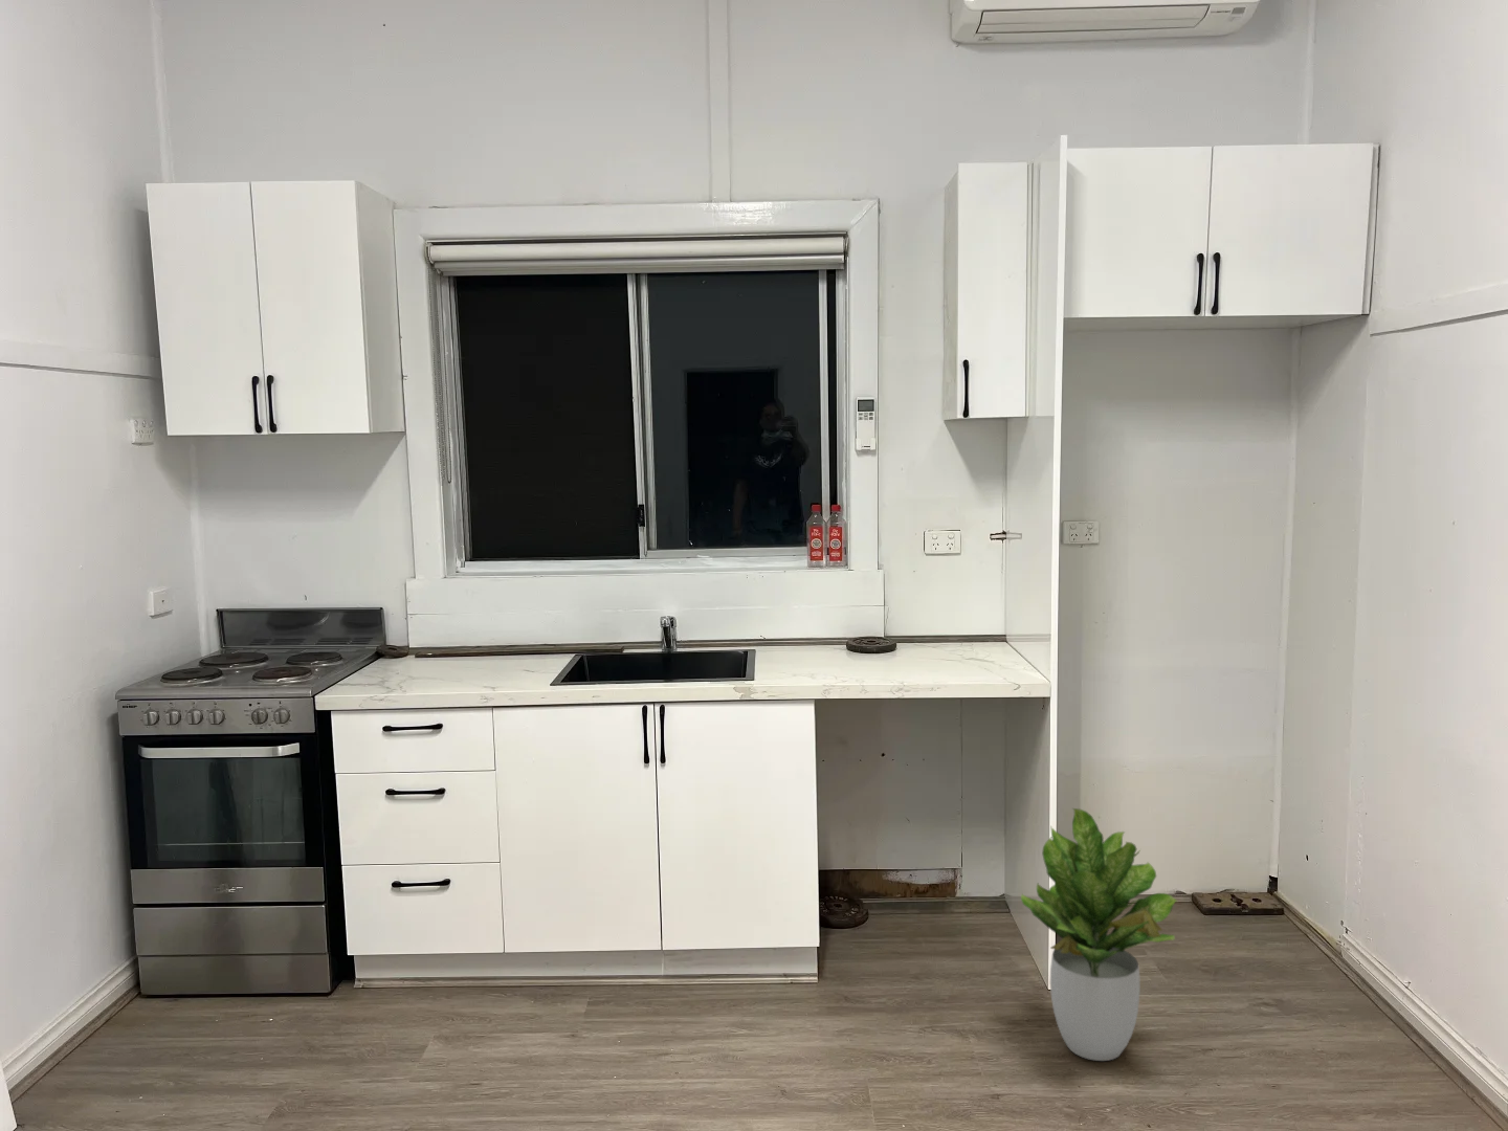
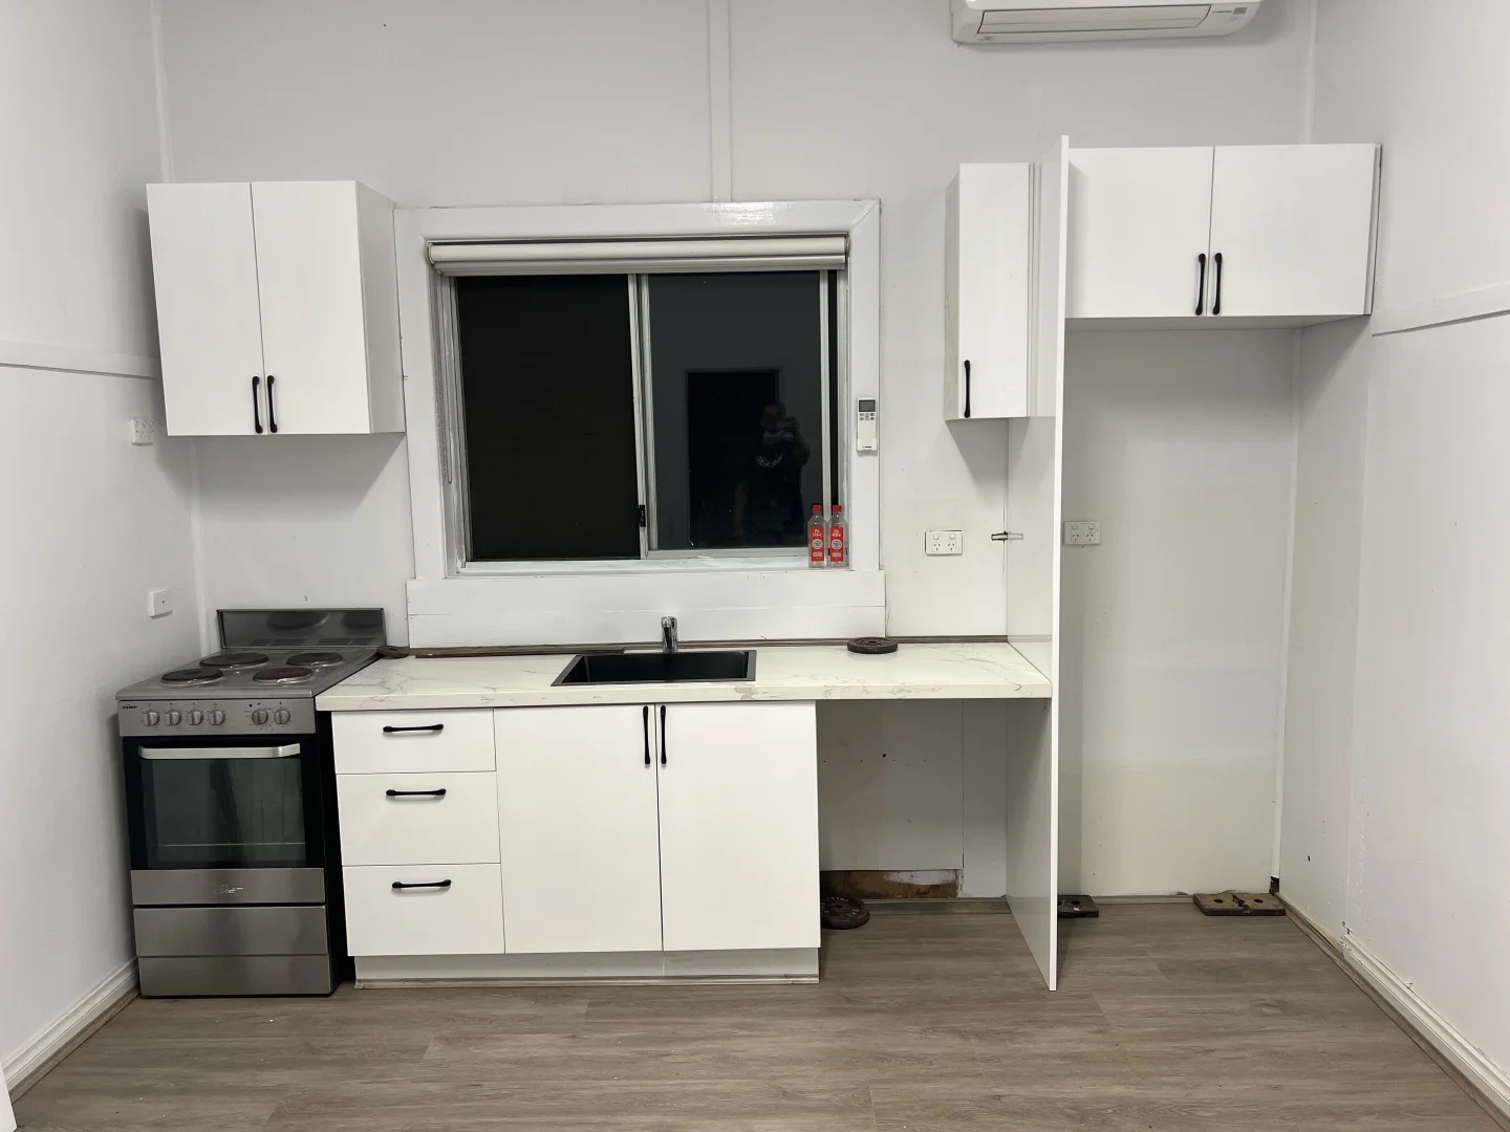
- potted plant (1100, 933)
